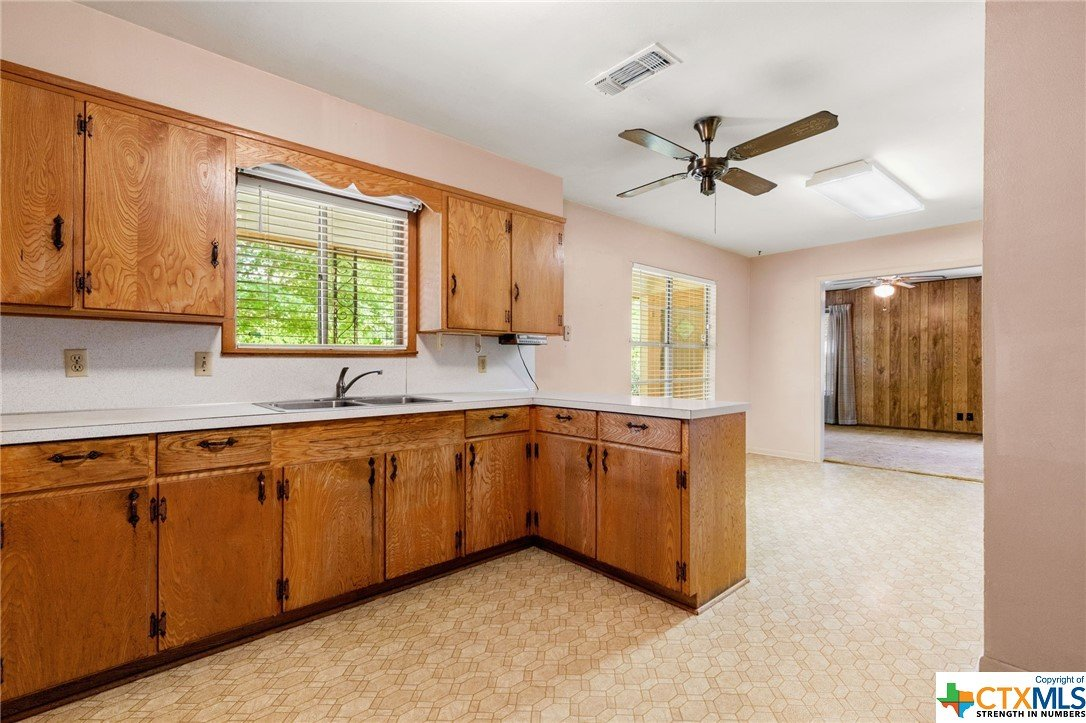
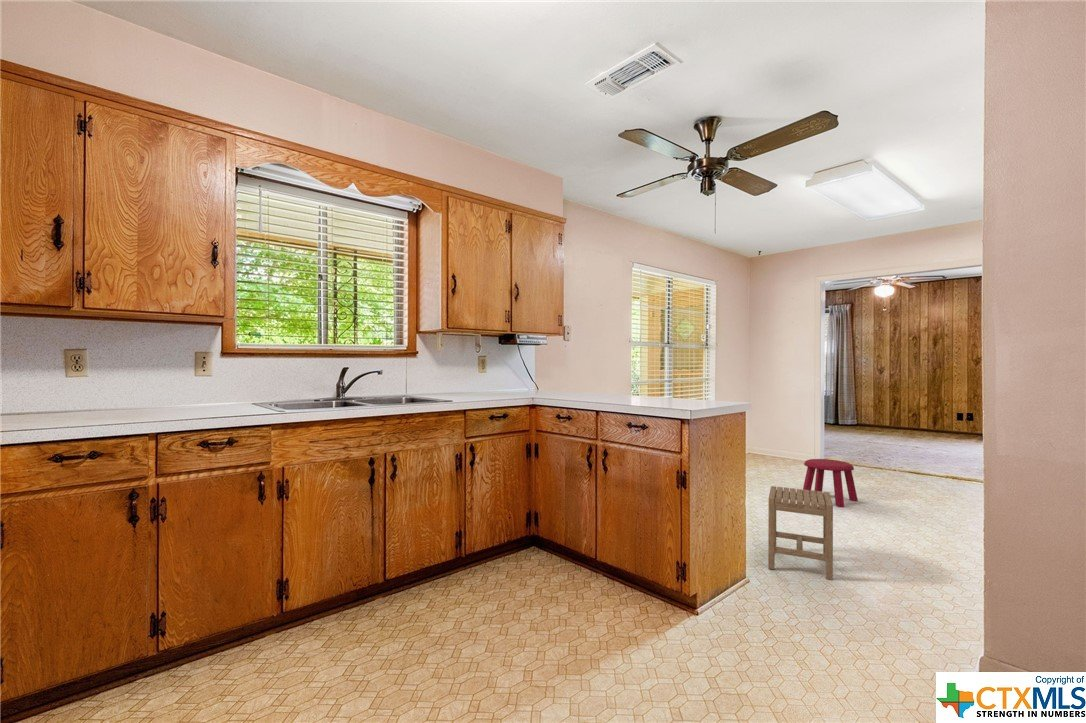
+ stool (833, 480)
+ stool (798, 534)
